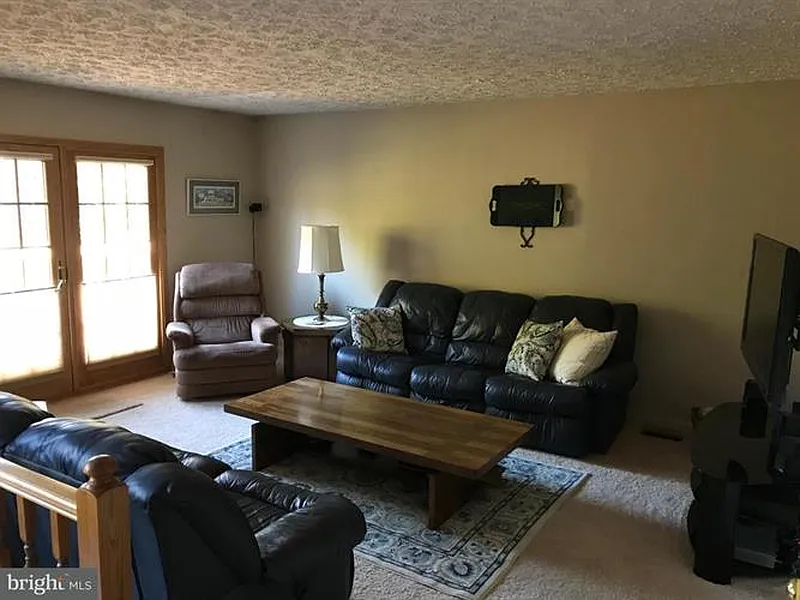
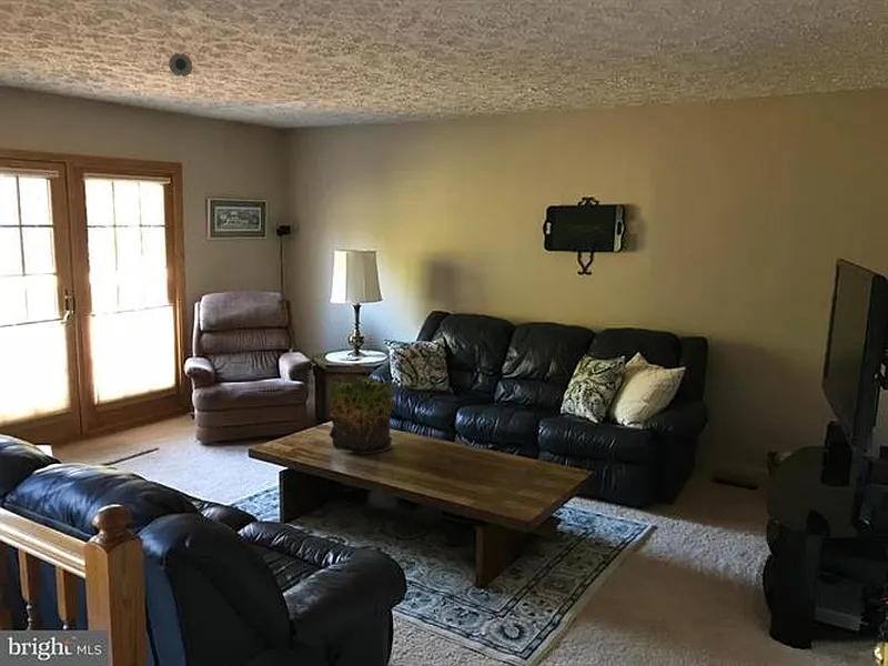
+ plant (370, 414)
+ smoke detector (180, 64)
